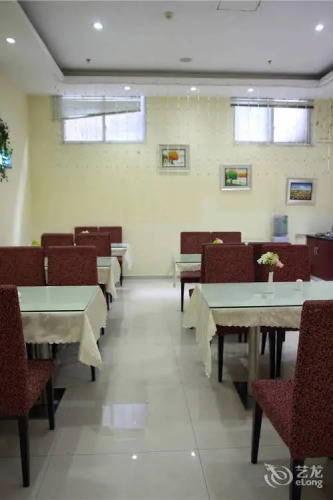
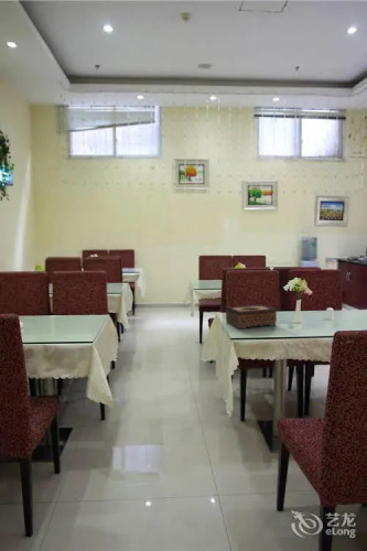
+ tissue box (250, 315)
